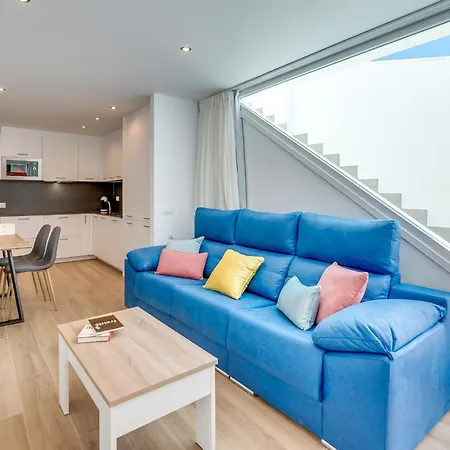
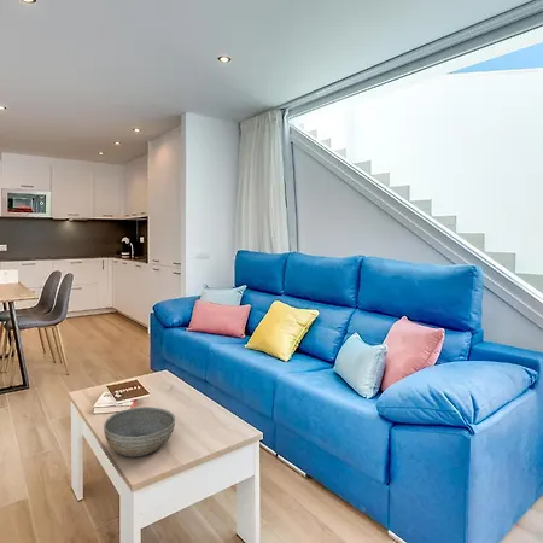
+ bowl (140, 432)
